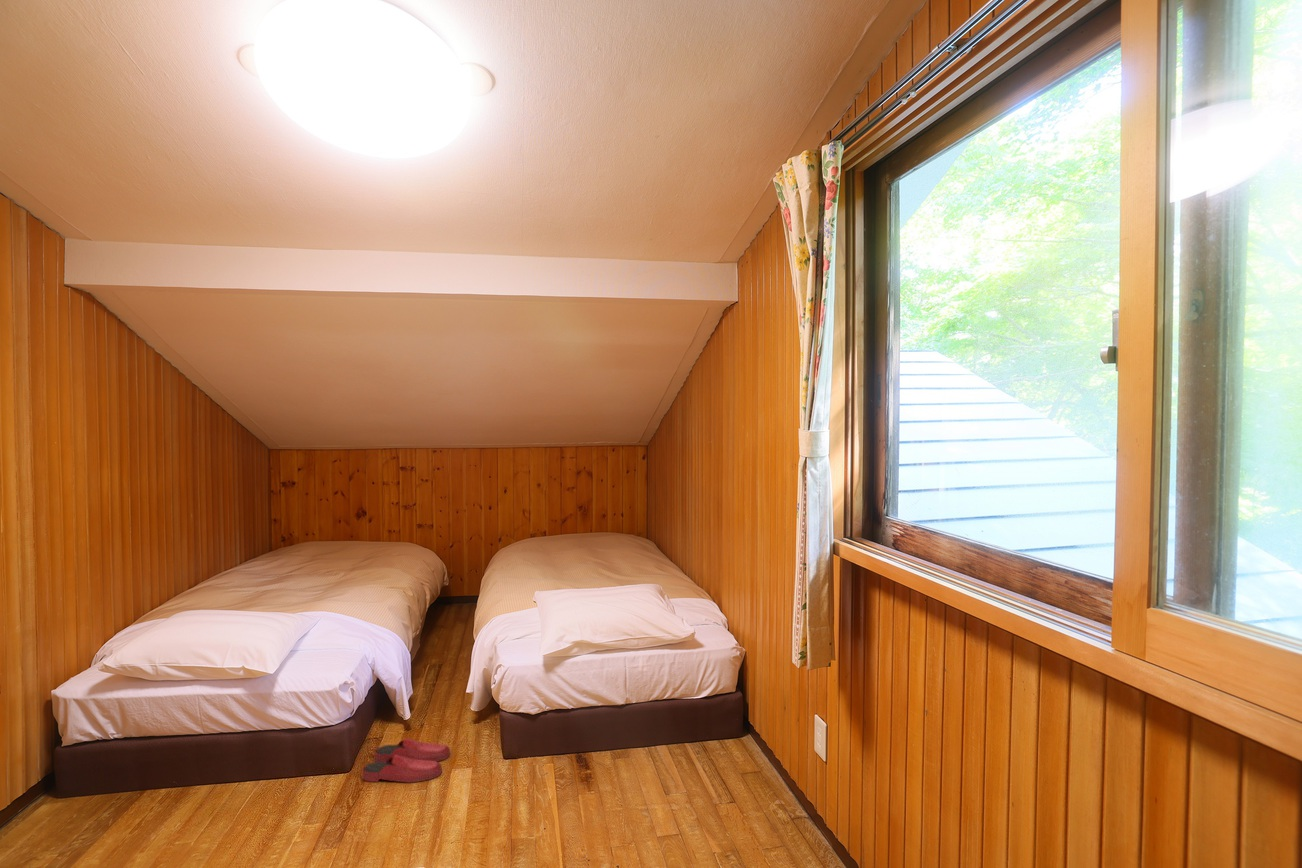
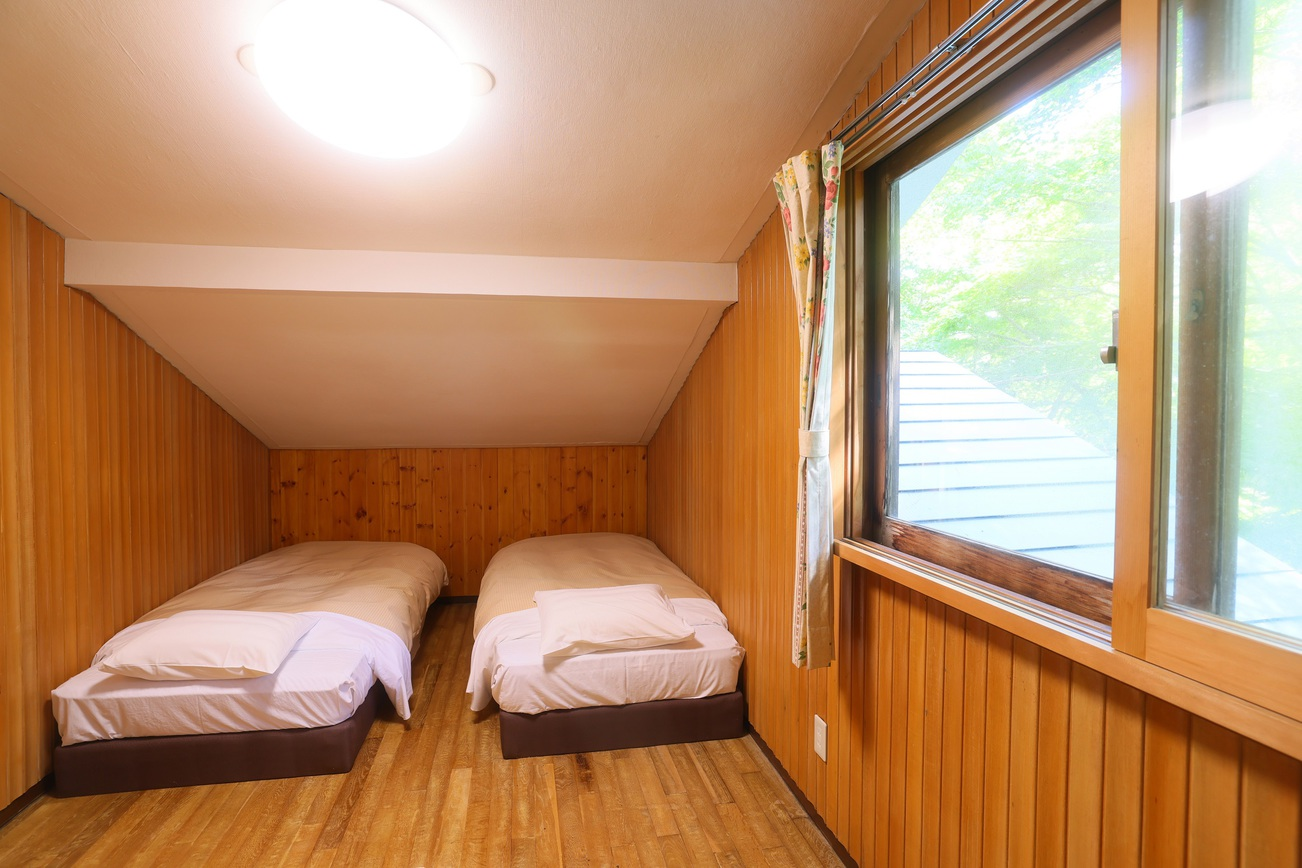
- slippers (407, 756)
